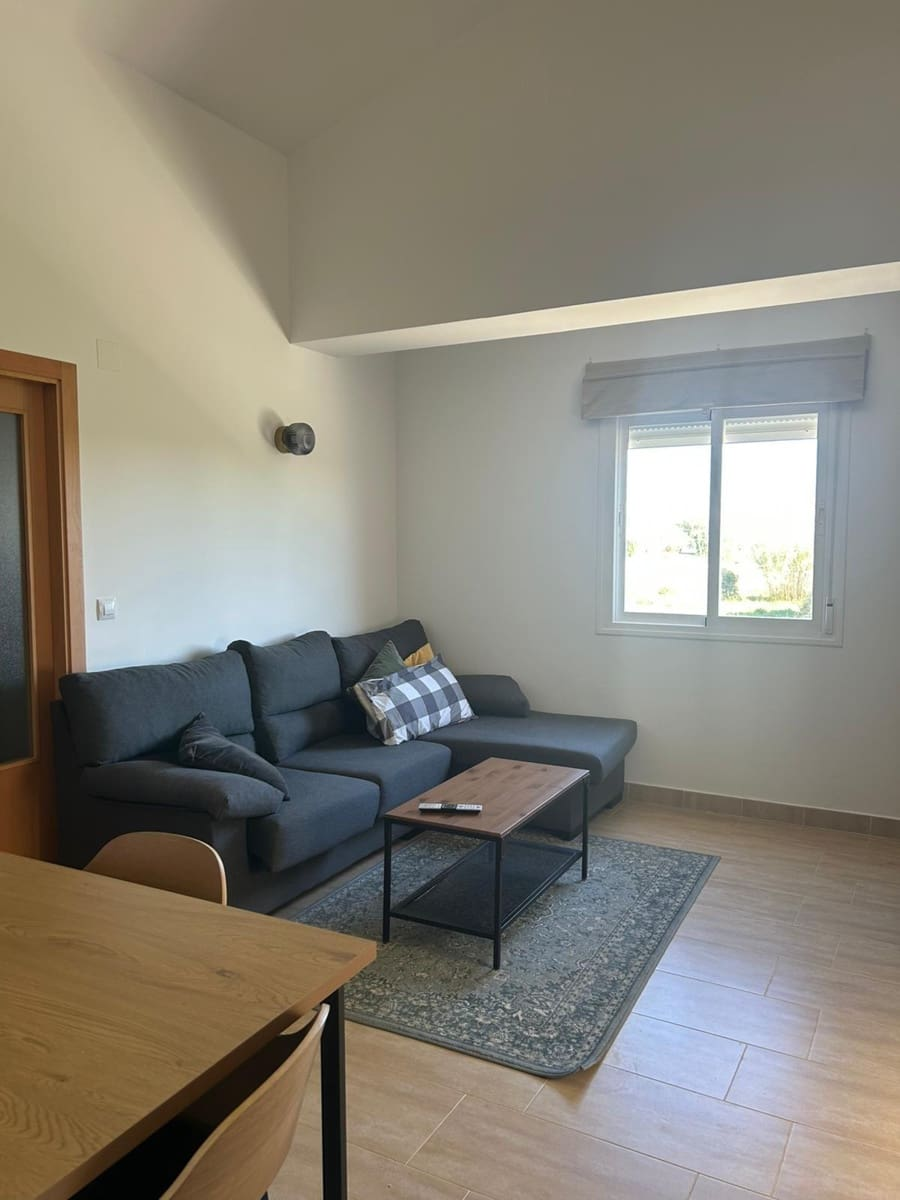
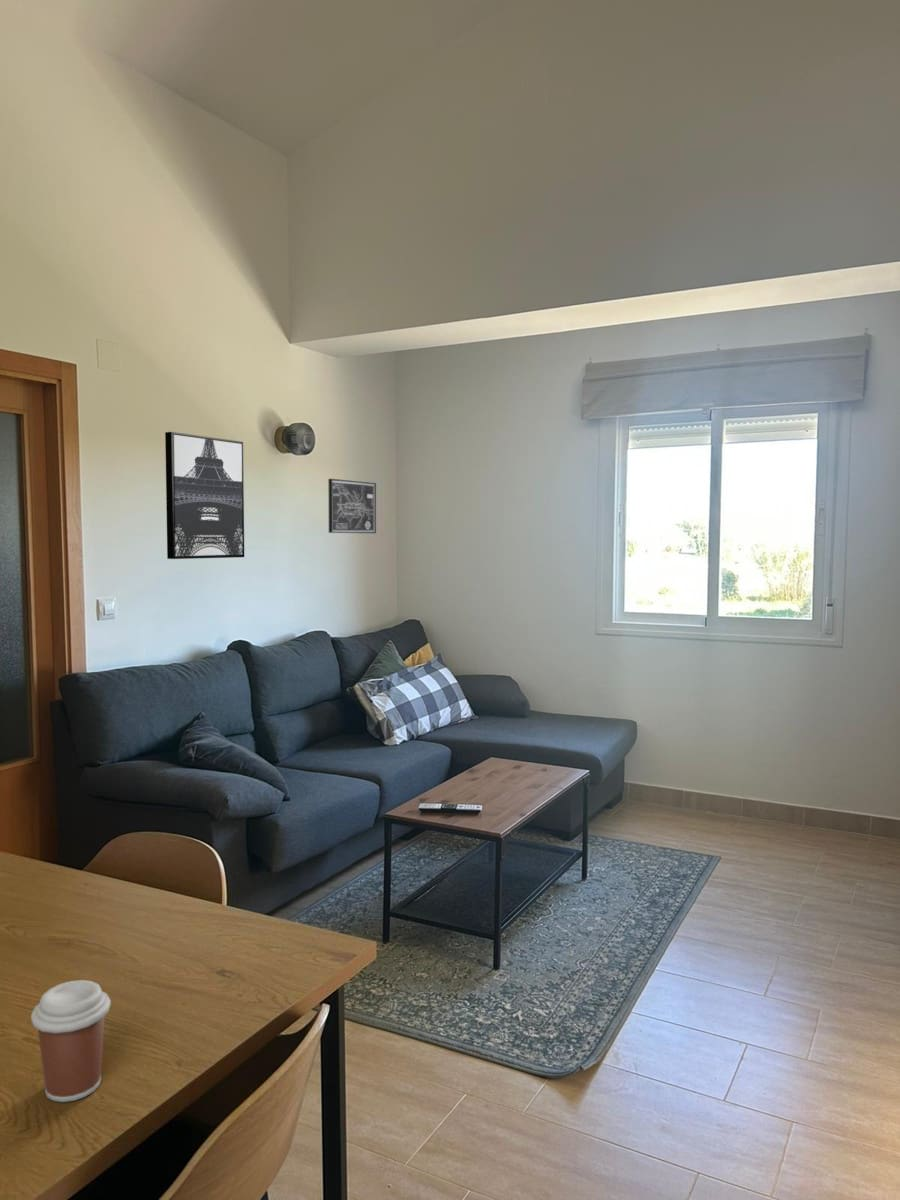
+ wall art (206, 497)
+ wall art (353, 507)
+ coffee cup (72, 1039)
